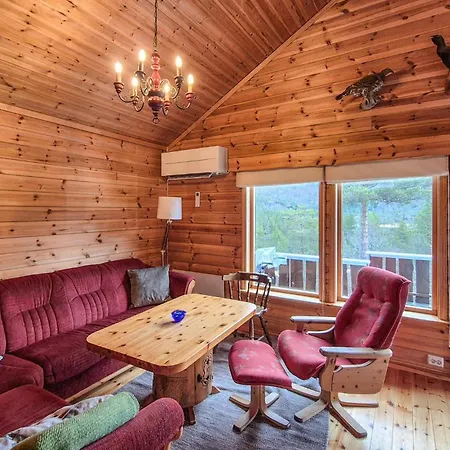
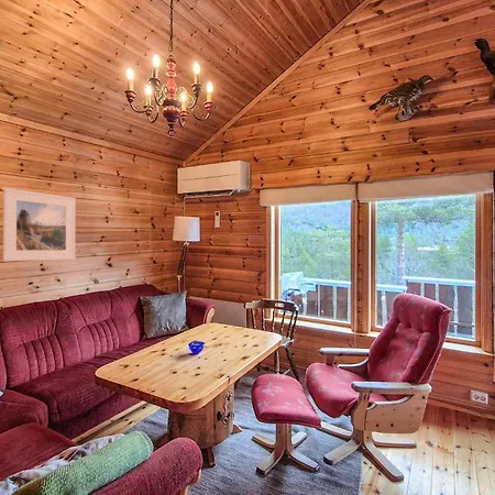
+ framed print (42, 227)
